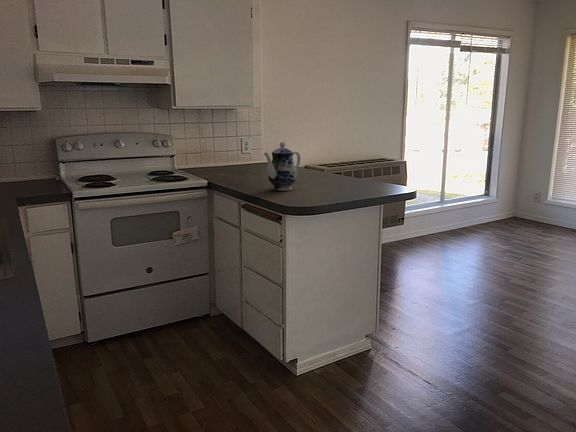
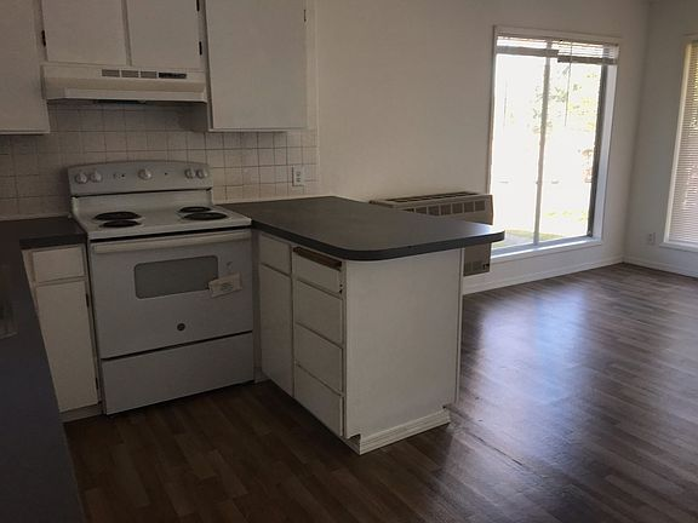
- teapot (282, 165)
